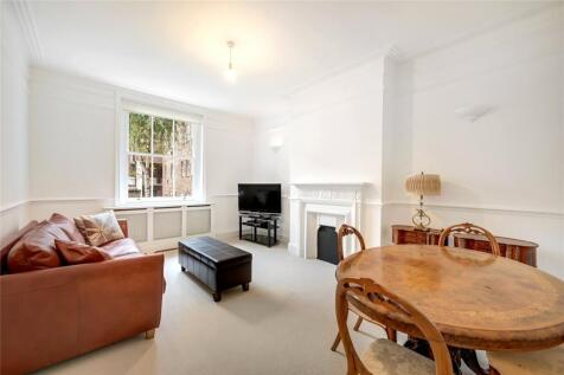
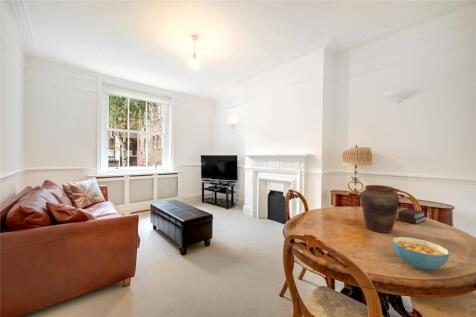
+ cereal bowl (418, 255)
+ book (401, 213)
+ vase (378, 207)
